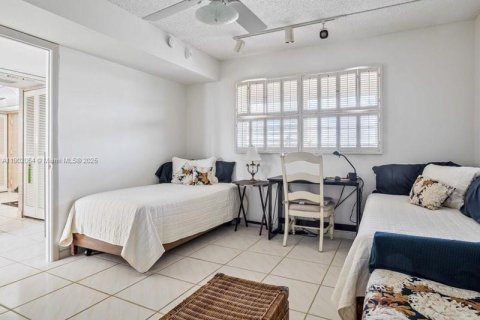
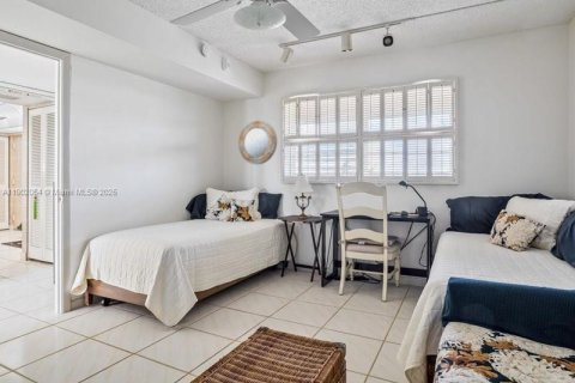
+ home mirror (256, 142)
